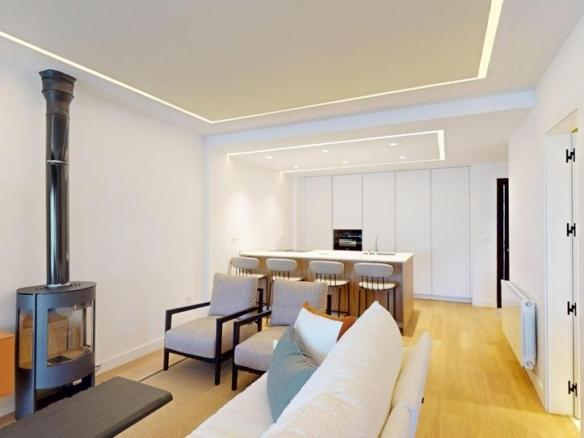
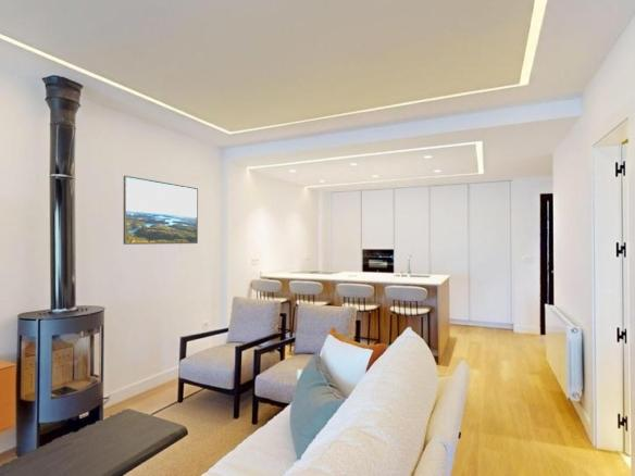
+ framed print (164, 213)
